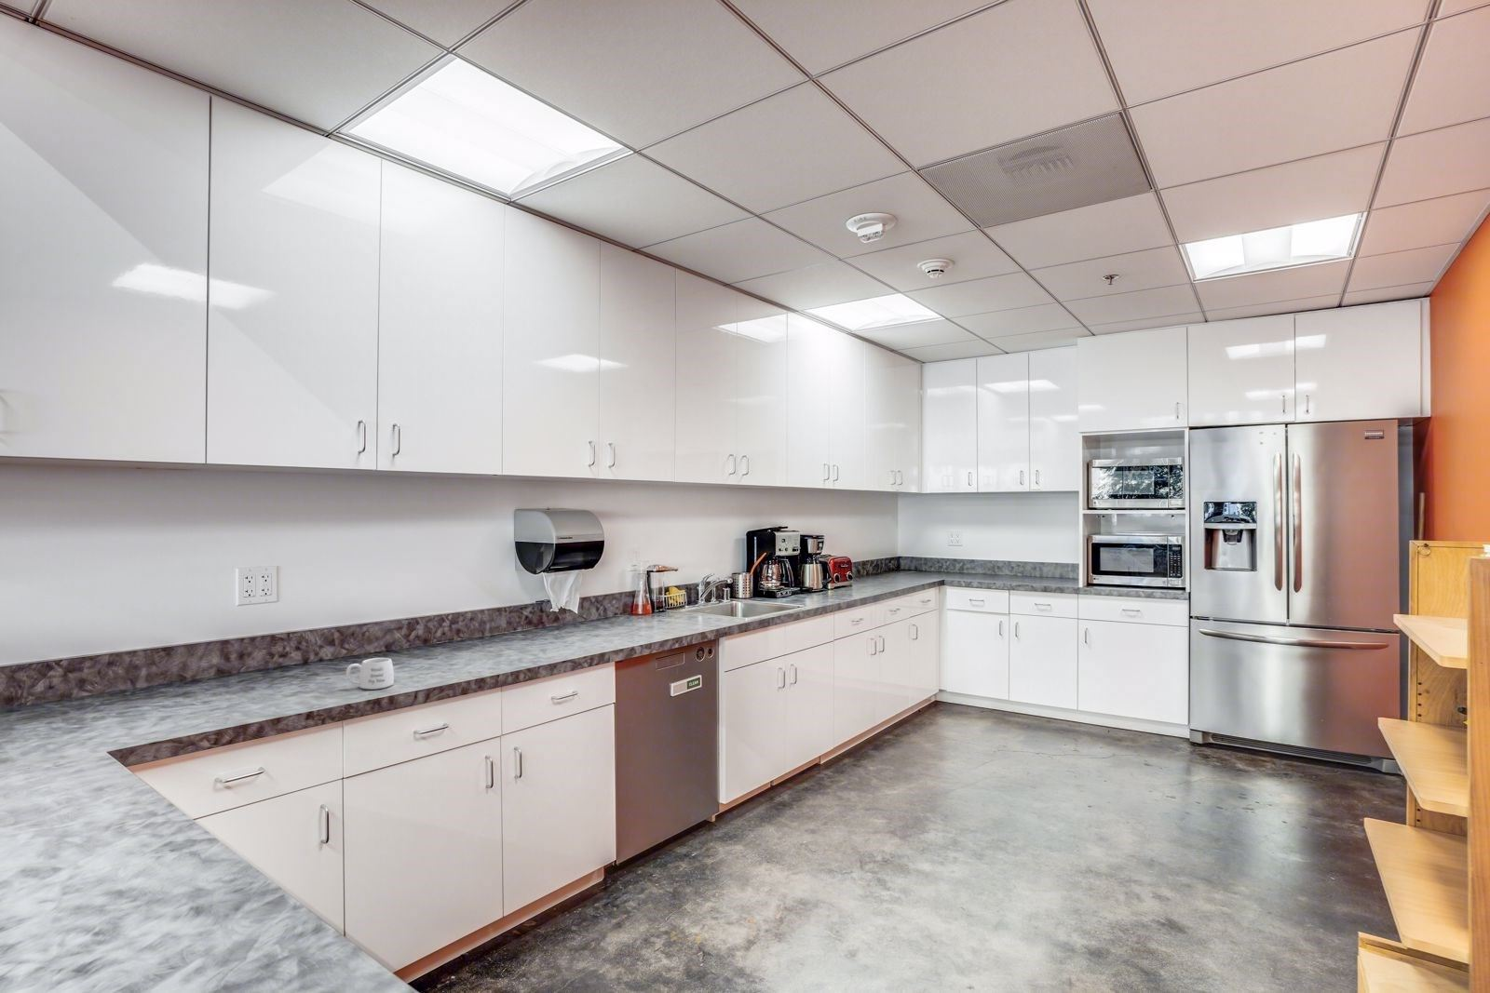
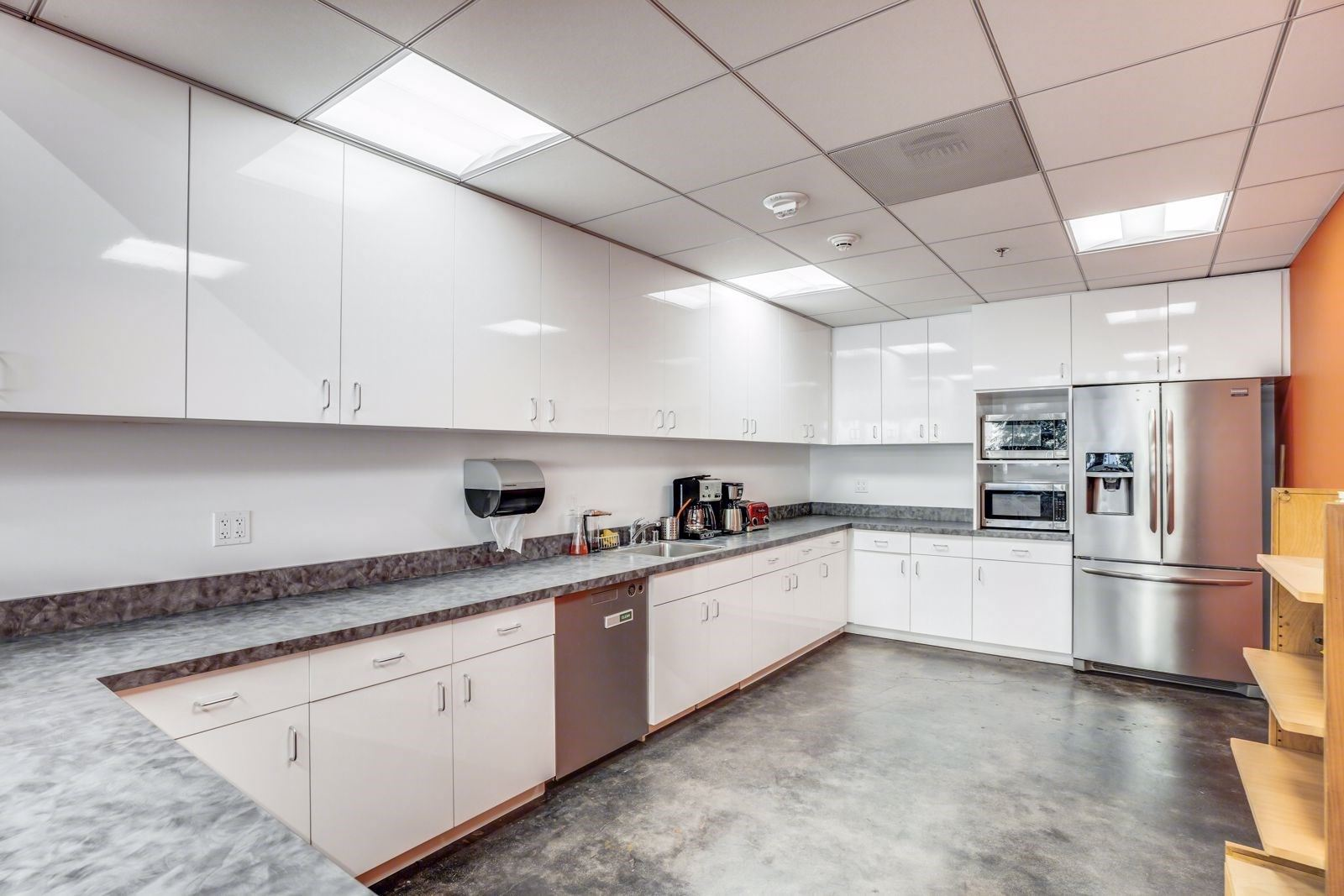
- mug (369, 674)
